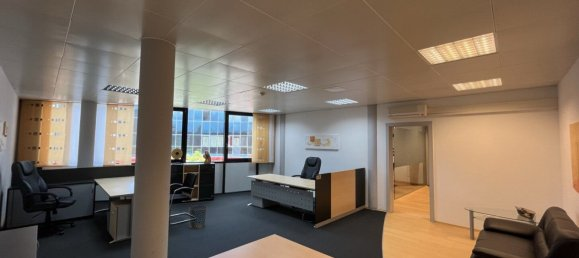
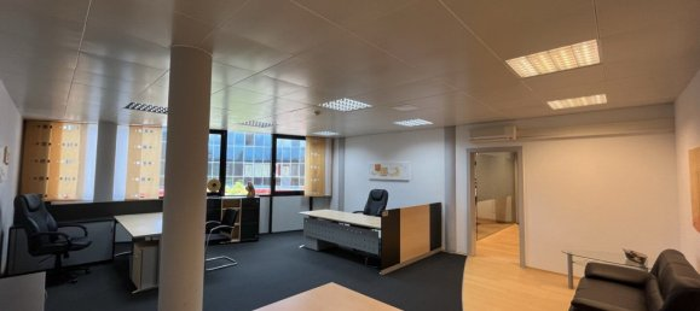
- waste bin (198, 217)
